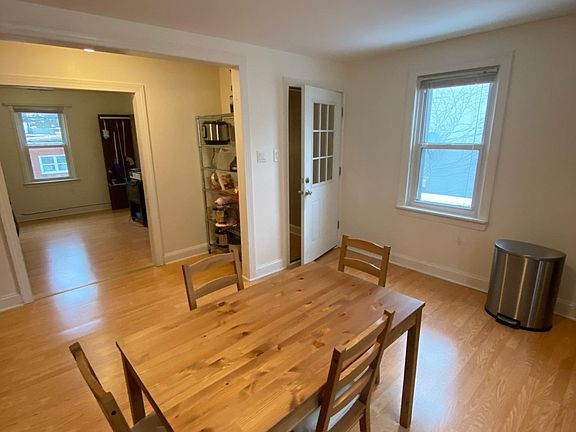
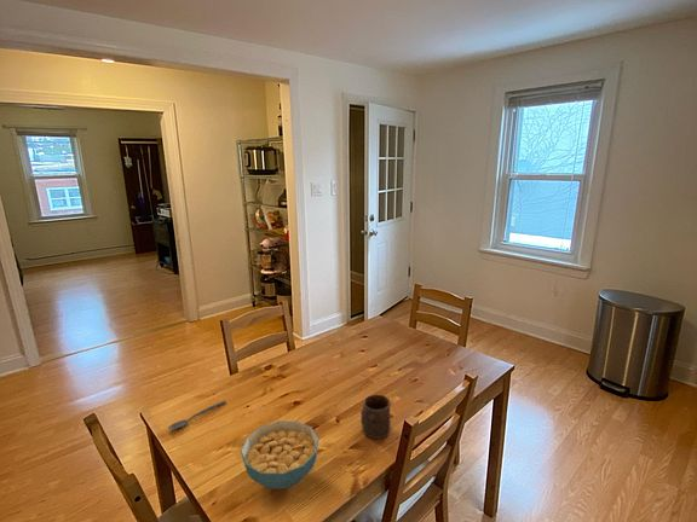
+ spoon (198, 413)
+ cereal bowl (281, 460)
+ cup (375, 416)
